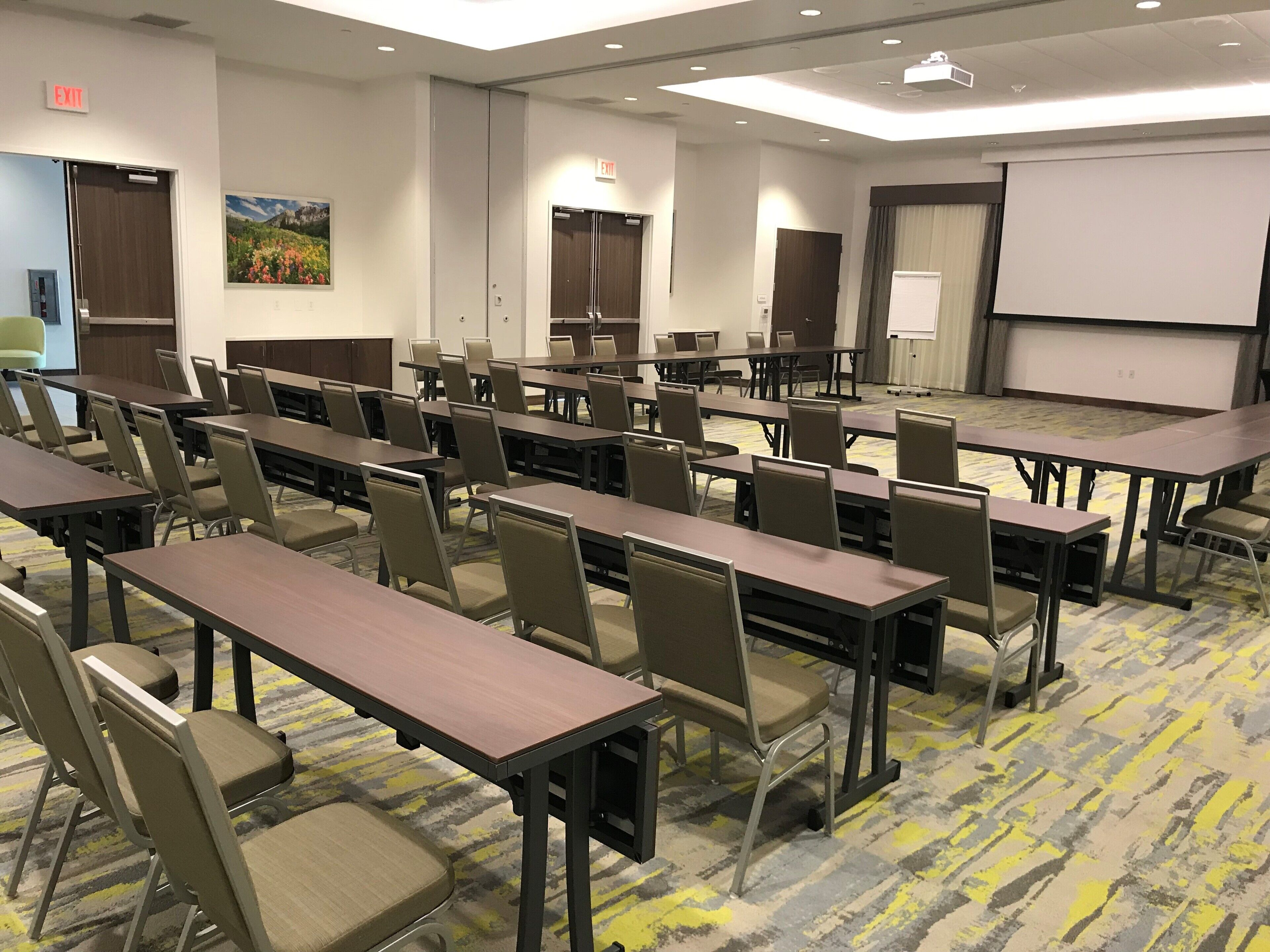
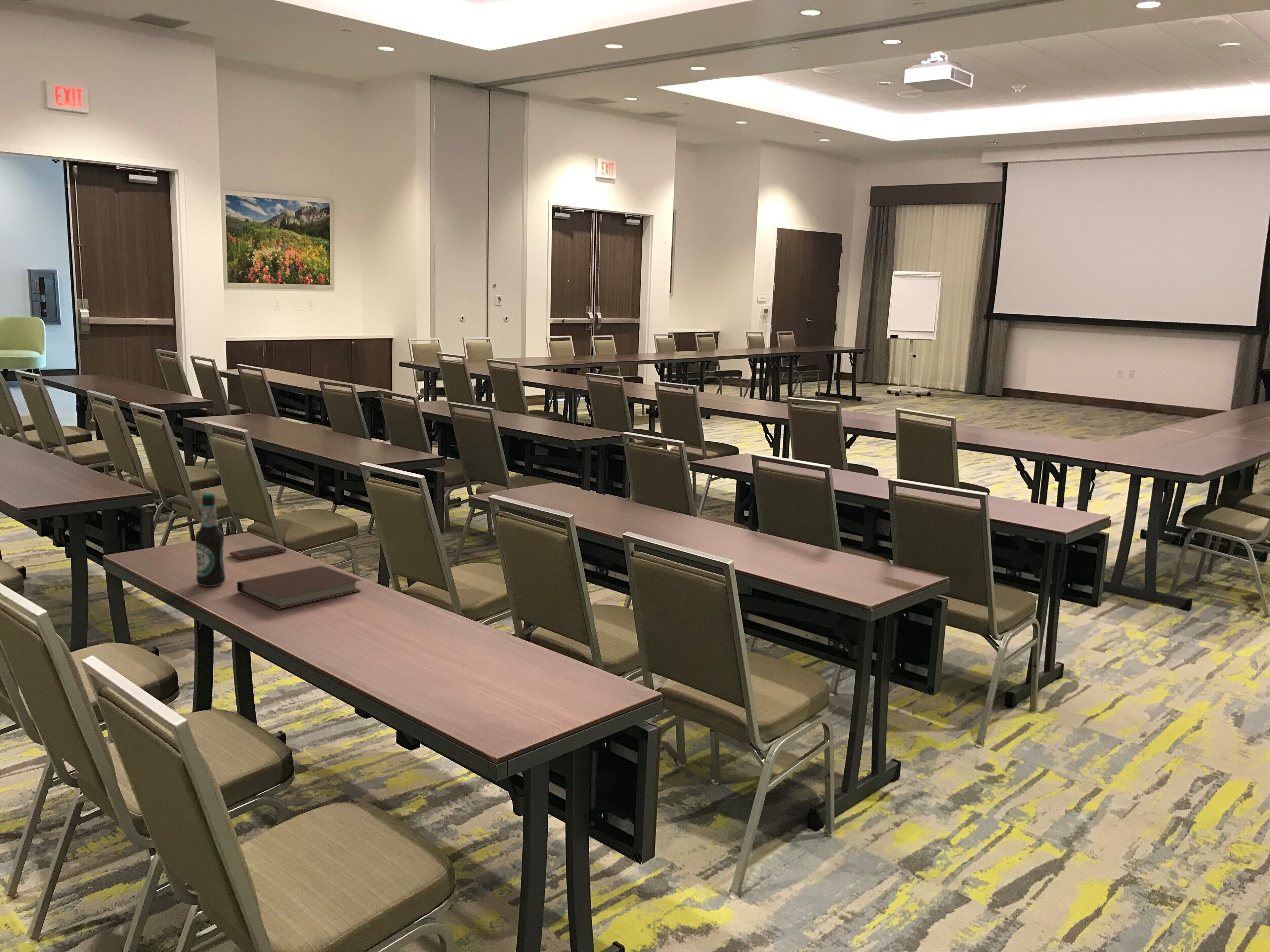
+ smartphone (258, 552)
+ bottle (210, 539)
+ notebook (300, 586)
